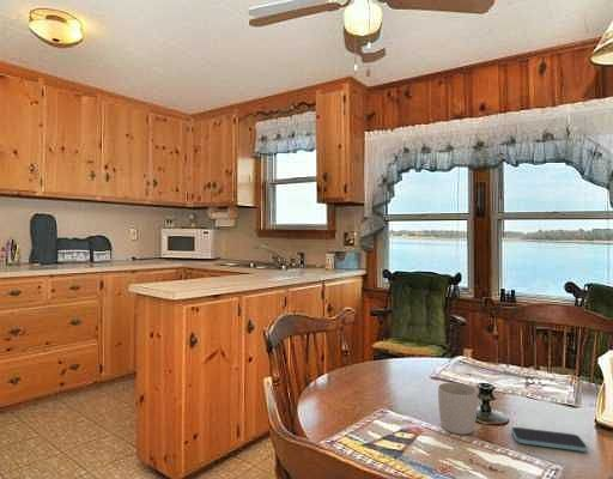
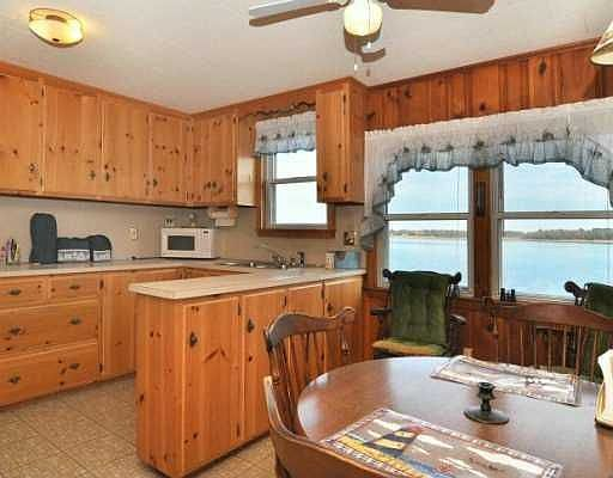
- smartphone (547, 438)
- mug (456, 405)
